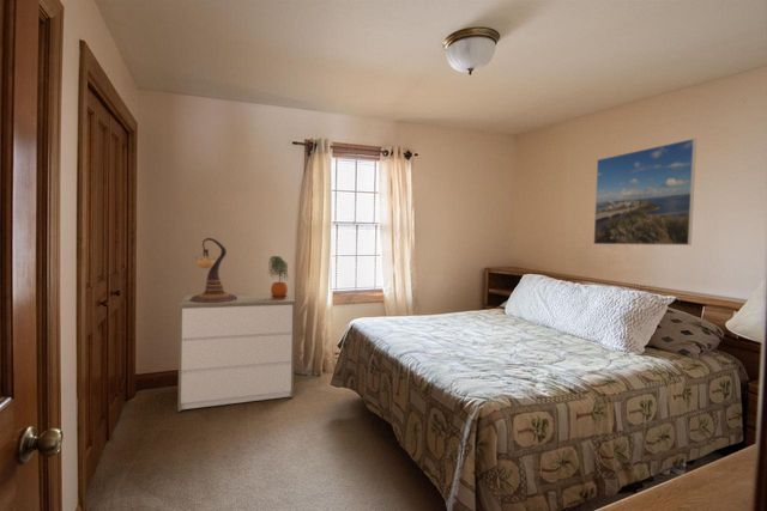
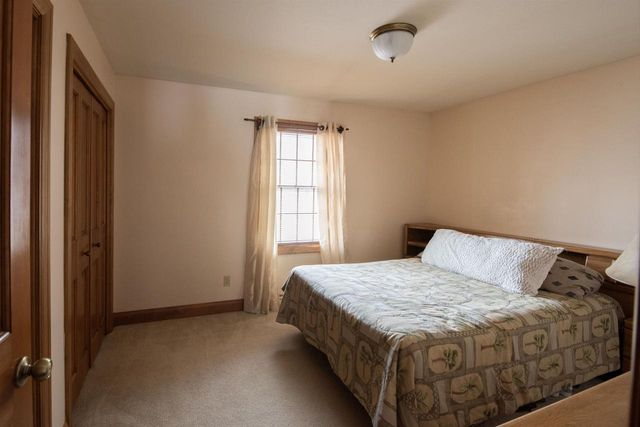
- dresser (238, 345)
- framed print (639, 197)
- potted plant (278, 276)
- candle holder (215, 268)
